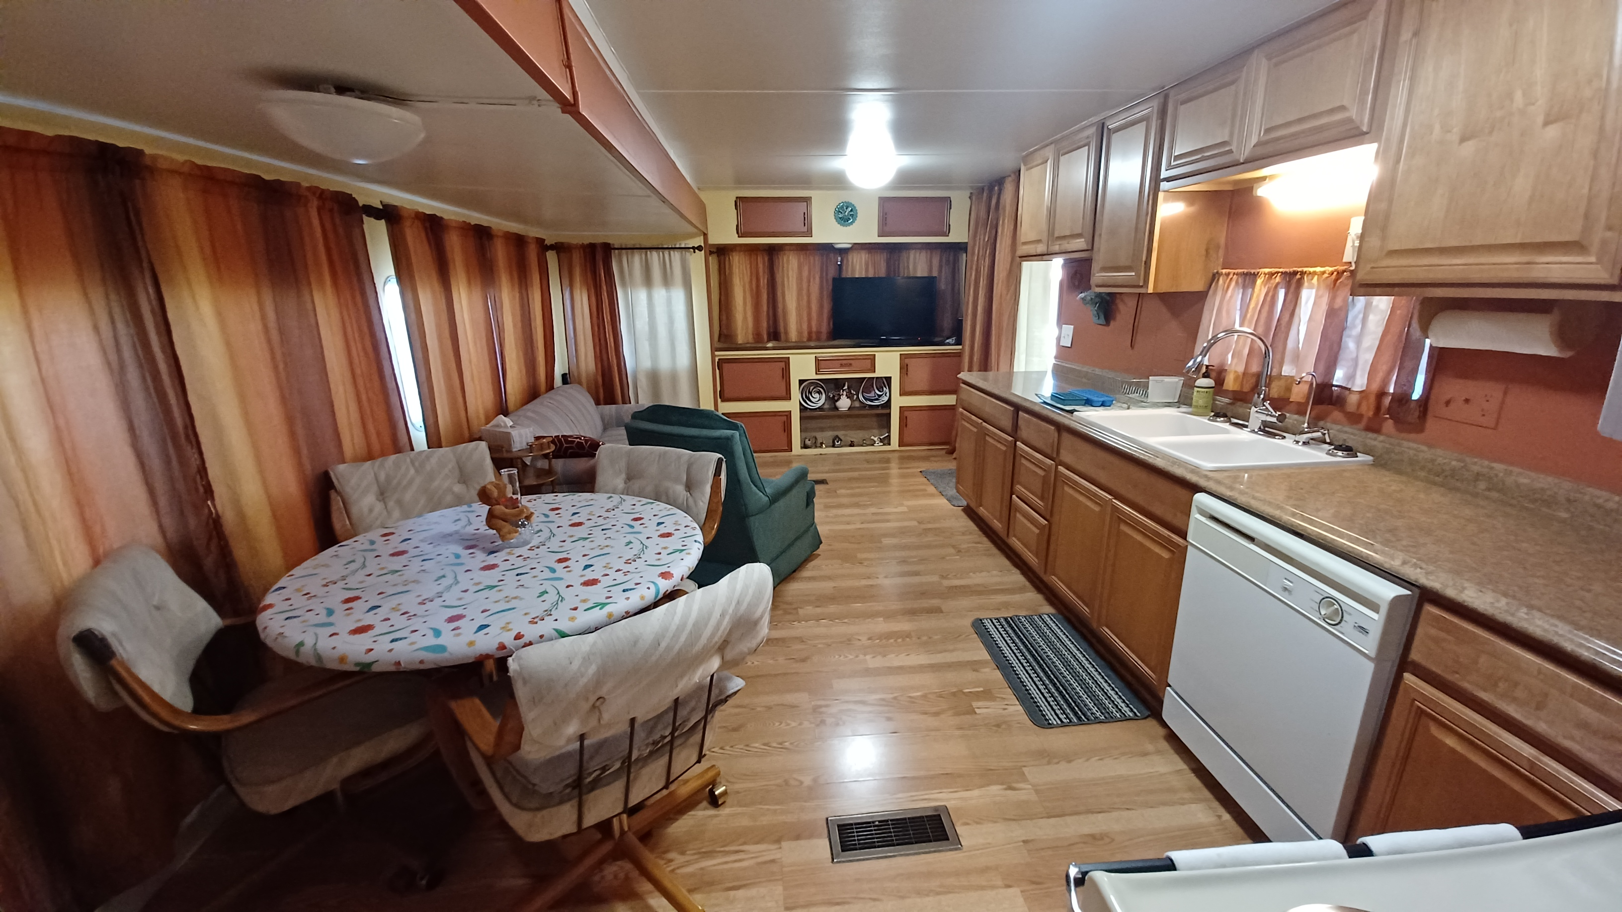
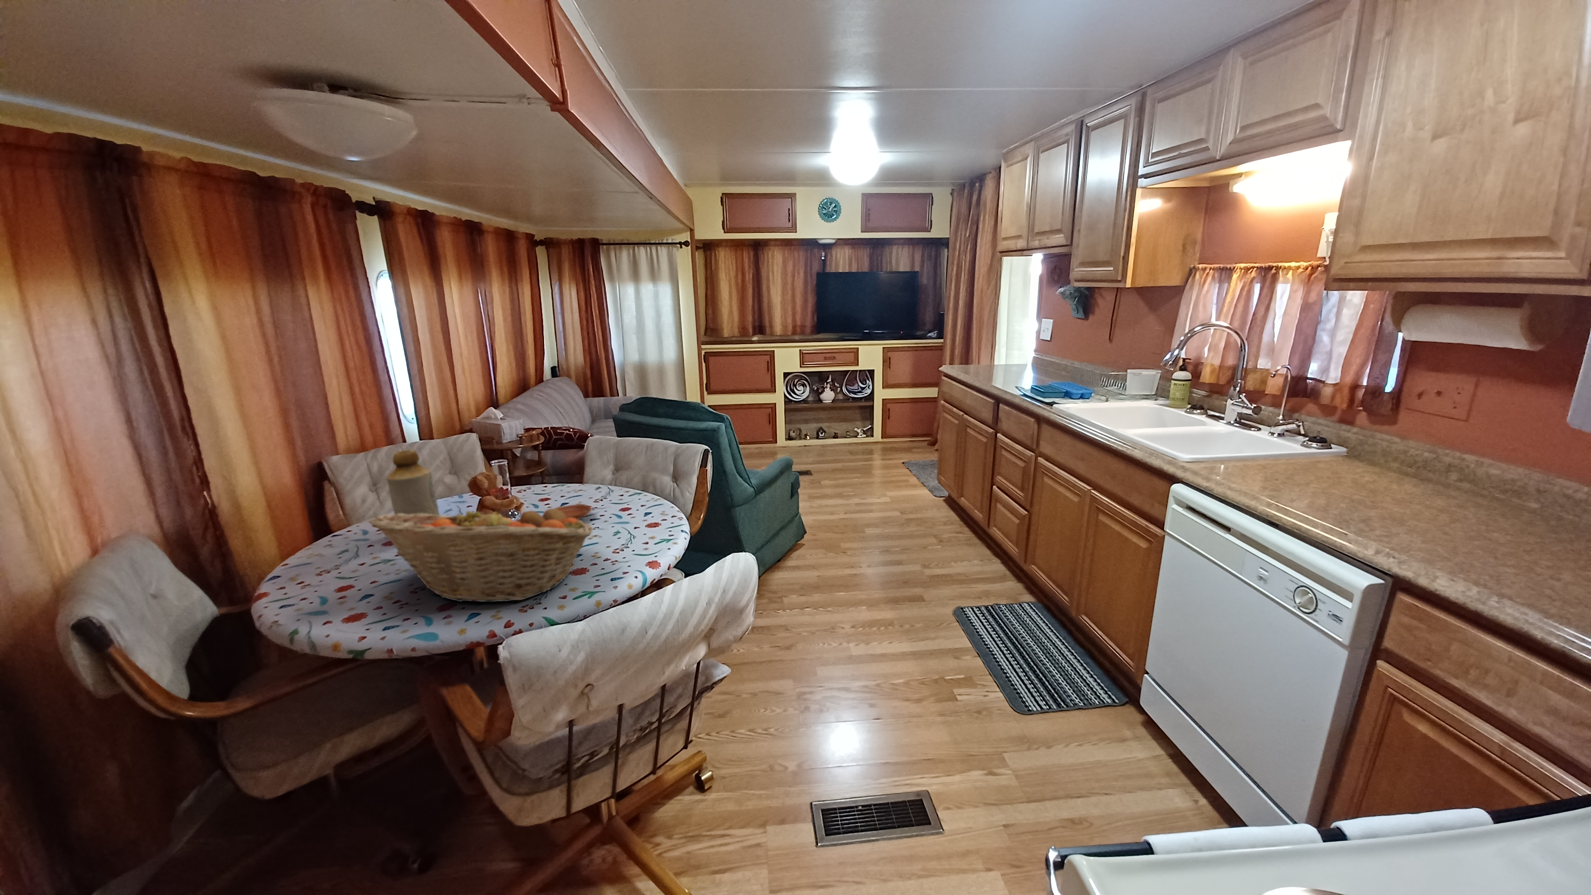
+ fruit basket (488, 540)
+ bottle (413, 493)
+ plate (569, 515)
